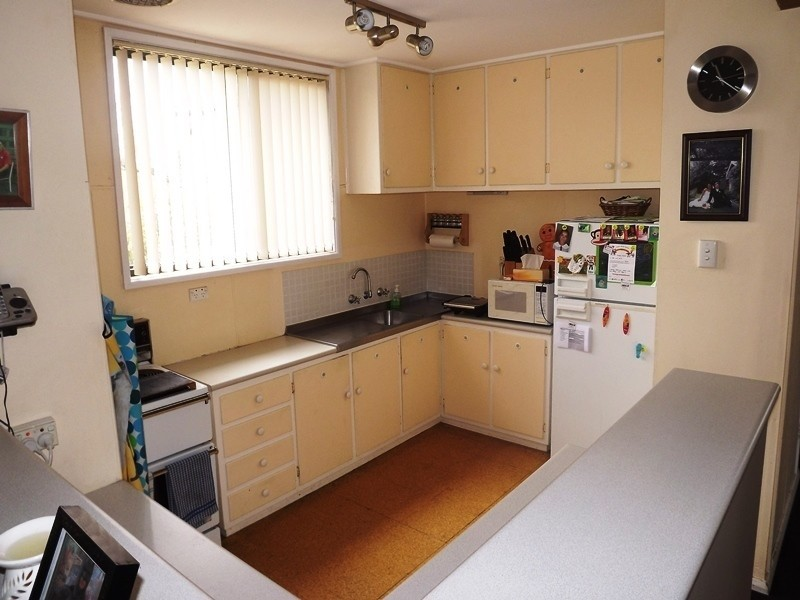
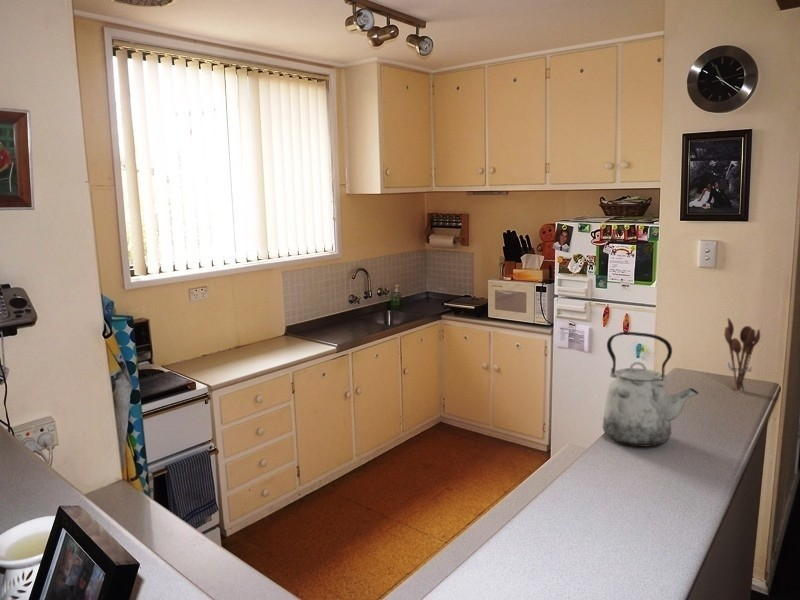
+ kettle (650, 388)
+ utensil holder (738, 355)
